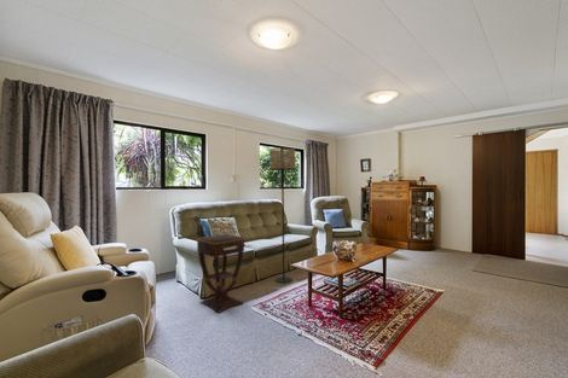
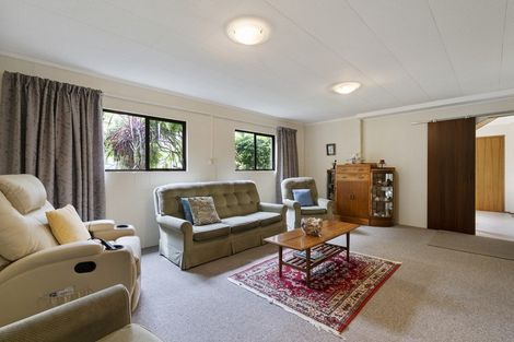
- floor lamp (283, 214)
- side table (222, 269)
